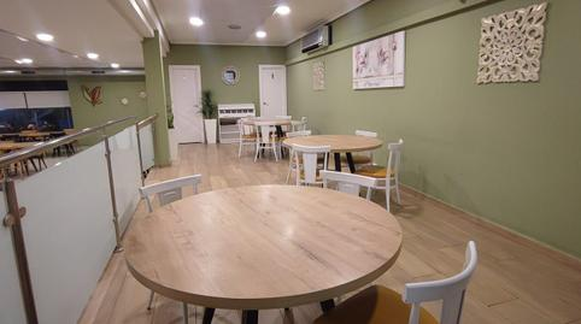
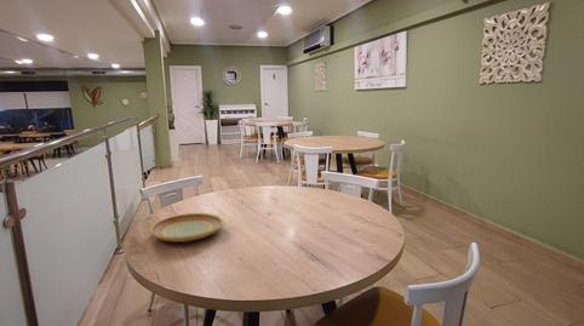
+ plate (188, 228)
